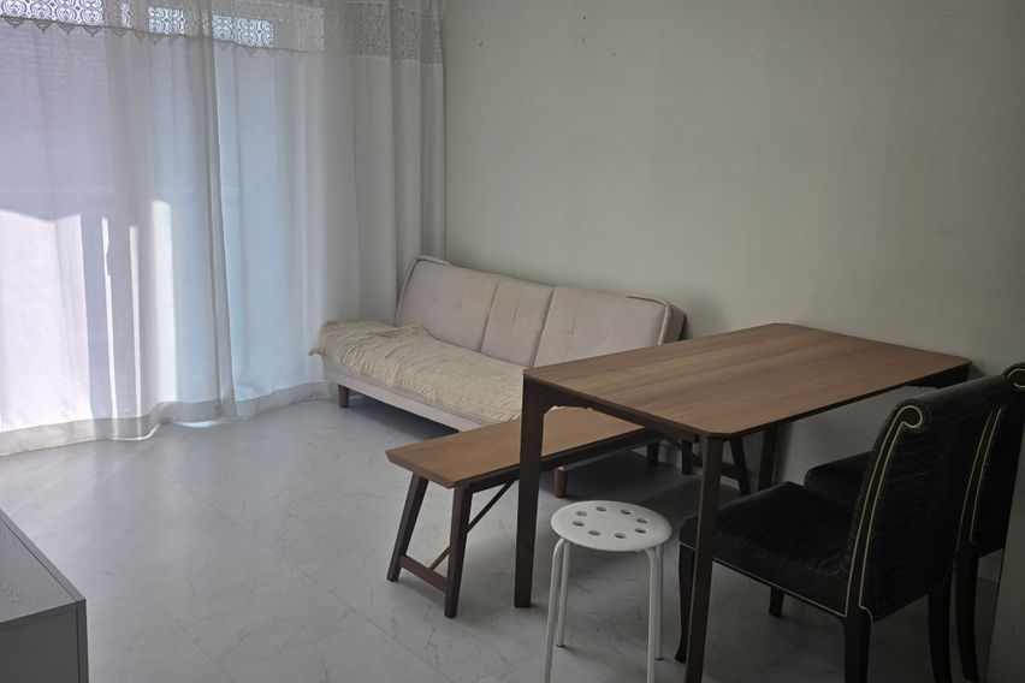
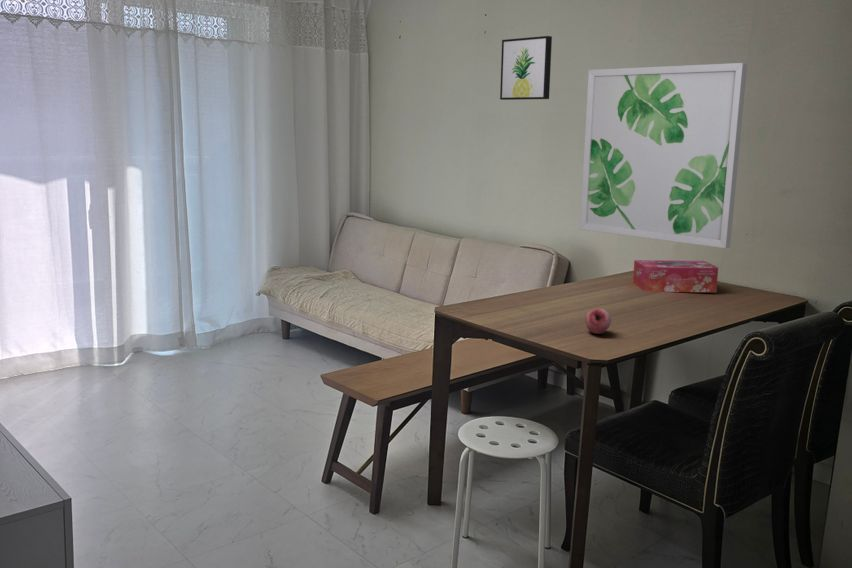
+ wall art (525, 69)
+ fruit (598, 321)
+ wall art (655, 154)
+ tissue box (674, 275)
